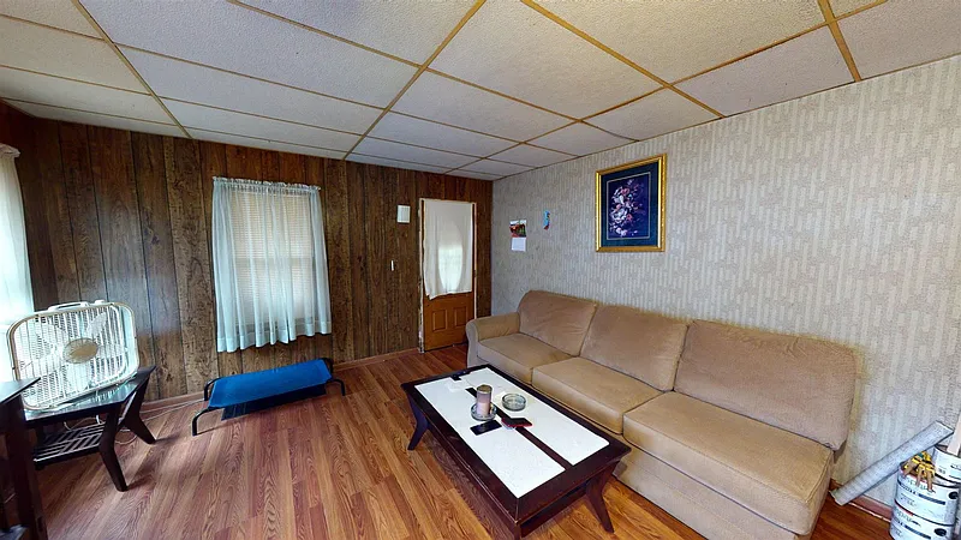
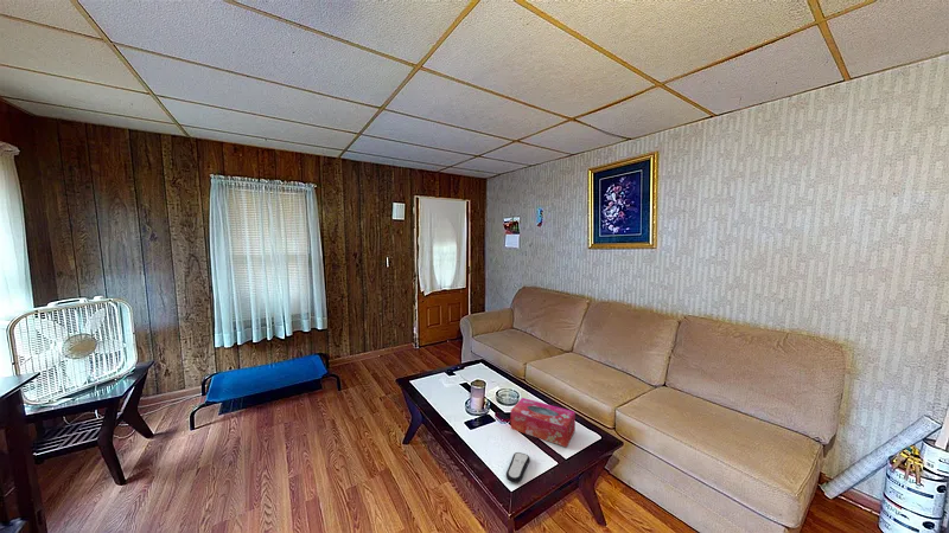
+ tissue box (542, 419)
+ remote control (517, 465)
